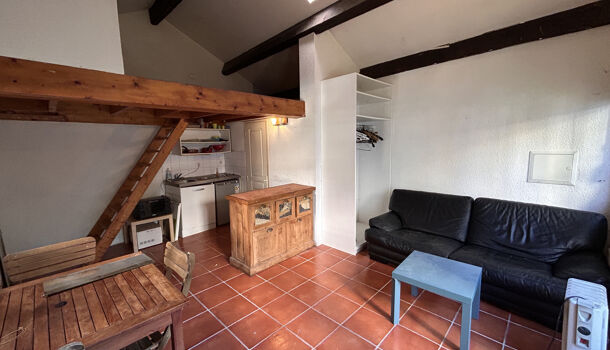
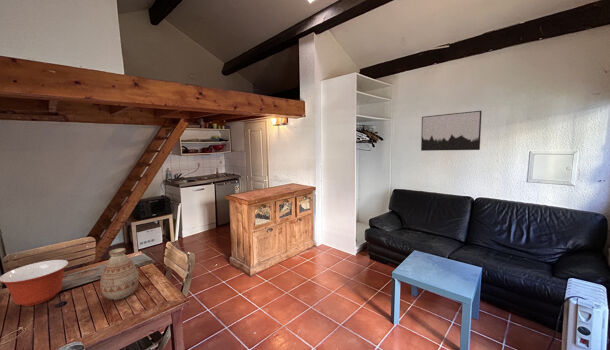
+ mixing bowl (37, 284)
+ vase (119, 273)
+ wall art (448, 132)
